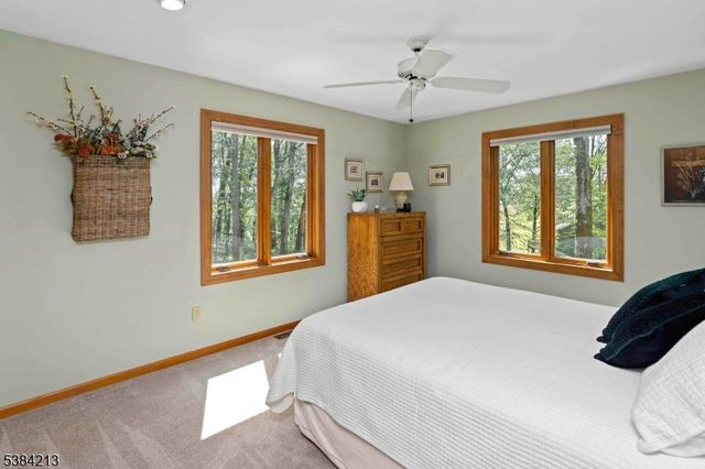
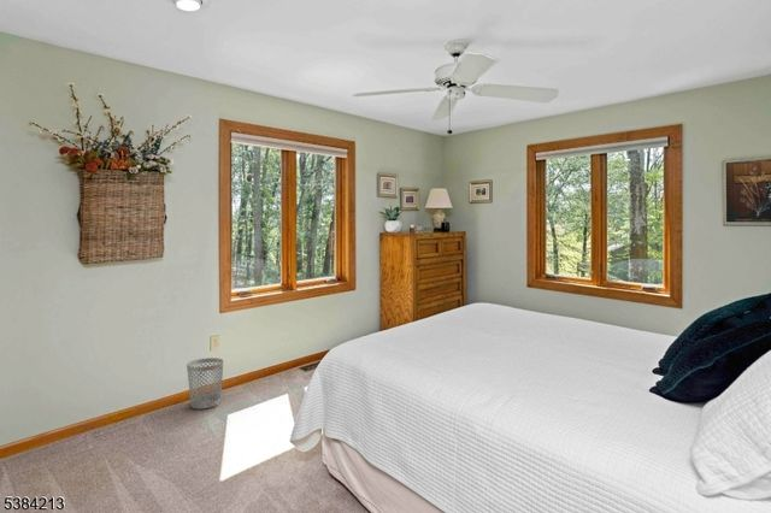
+ wastebasket (205, 383)
